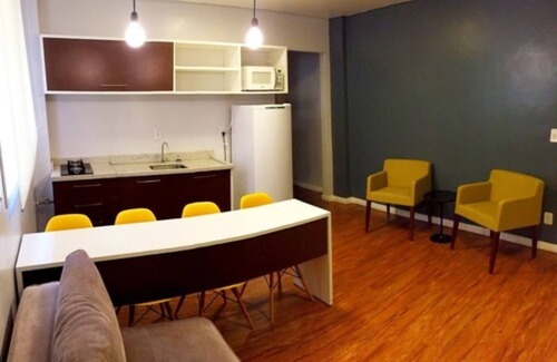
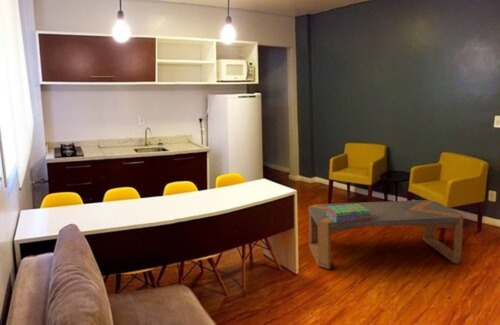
+ stack of books (347, 212)
+ coffee table (380, 225)
